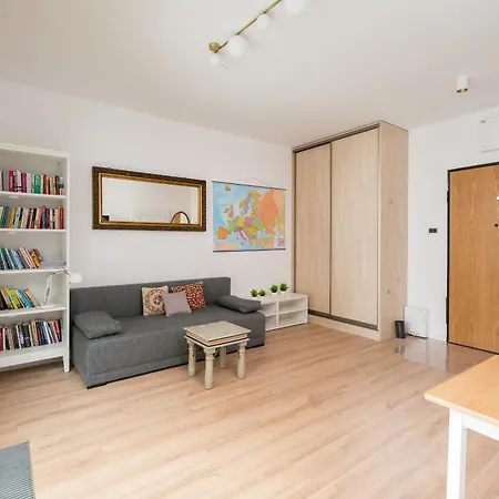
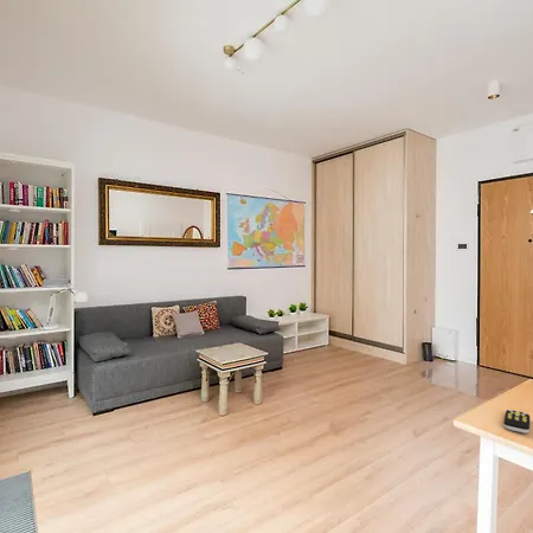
+ remote control (516, 420)
